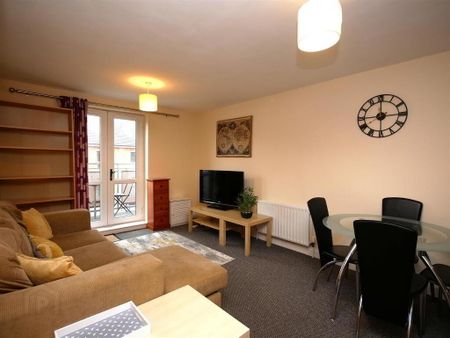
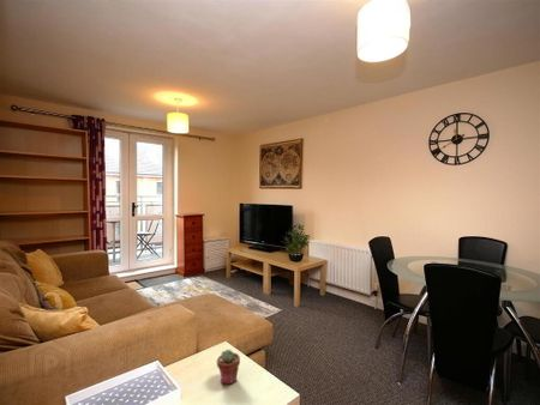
+ potted succulent (228, 364)
